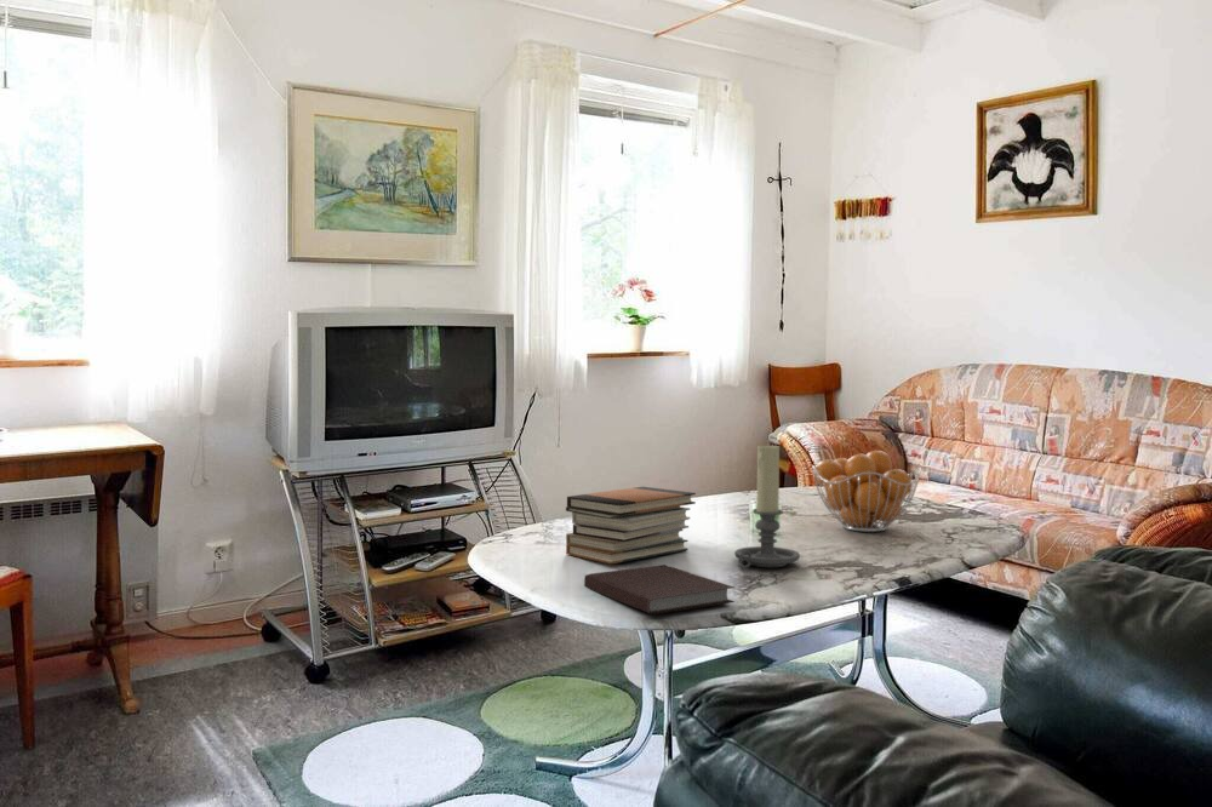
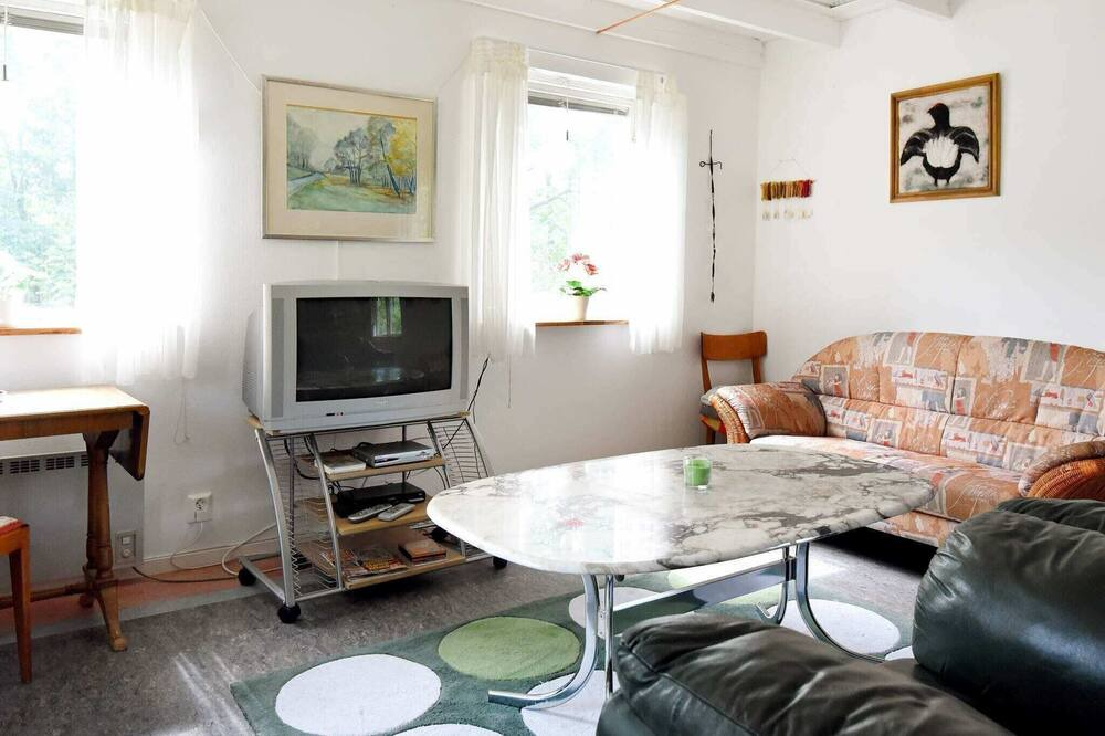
- book stack (630, 522)
- notebook (657, 588)
- fruit basket (865, 490)
- candle holder (764, 504)
